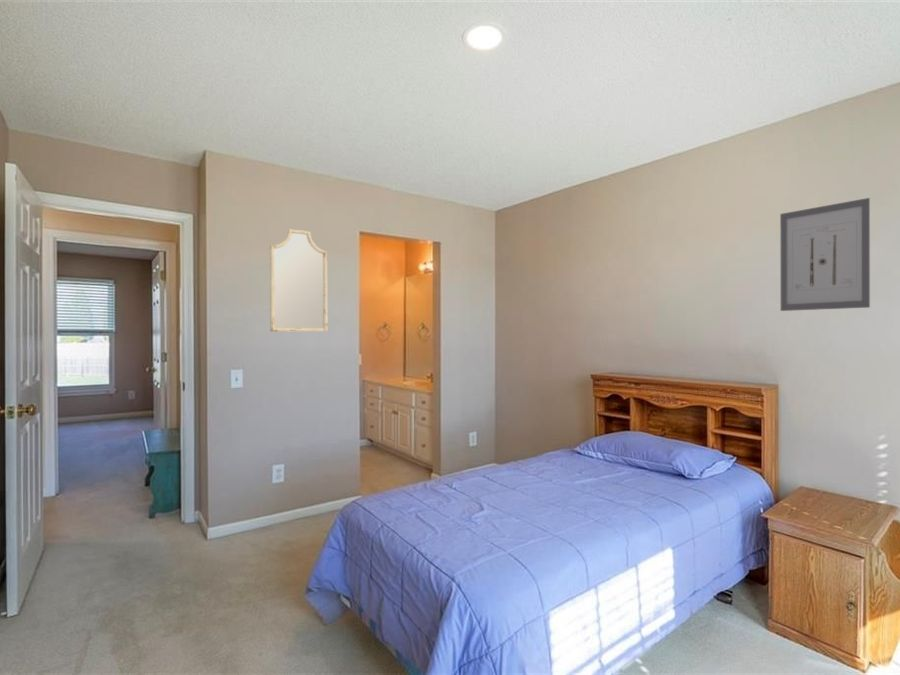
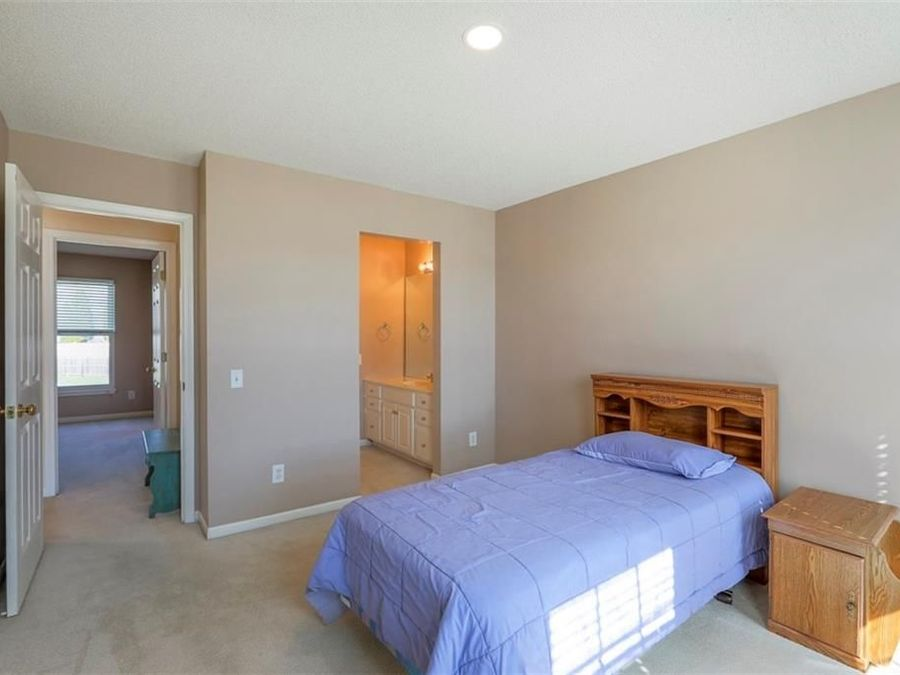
- wall art (822, 257)
- home mirror (299, 280)
